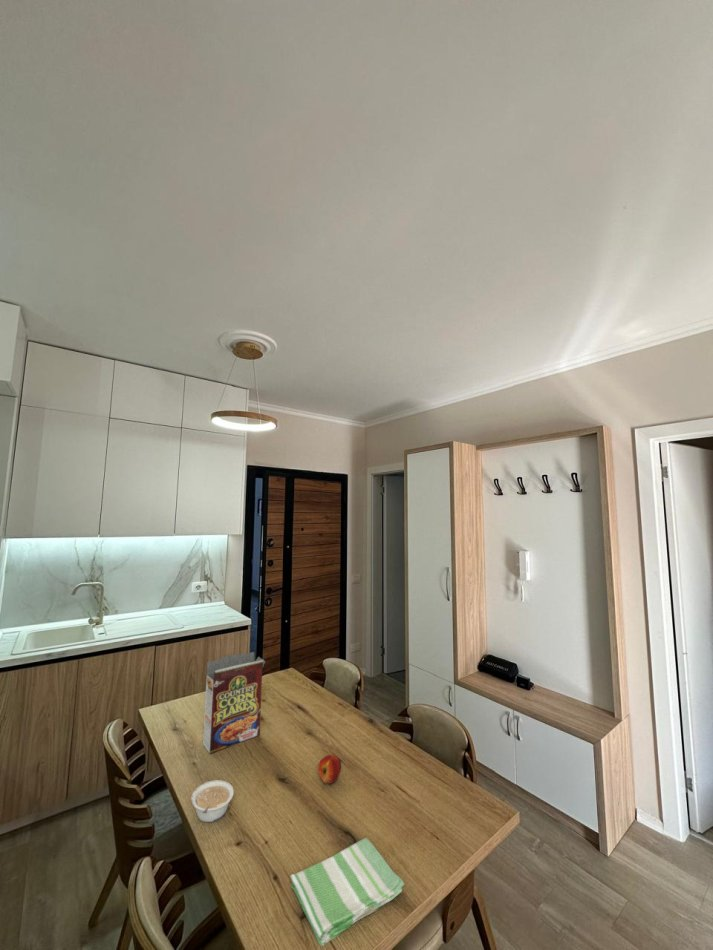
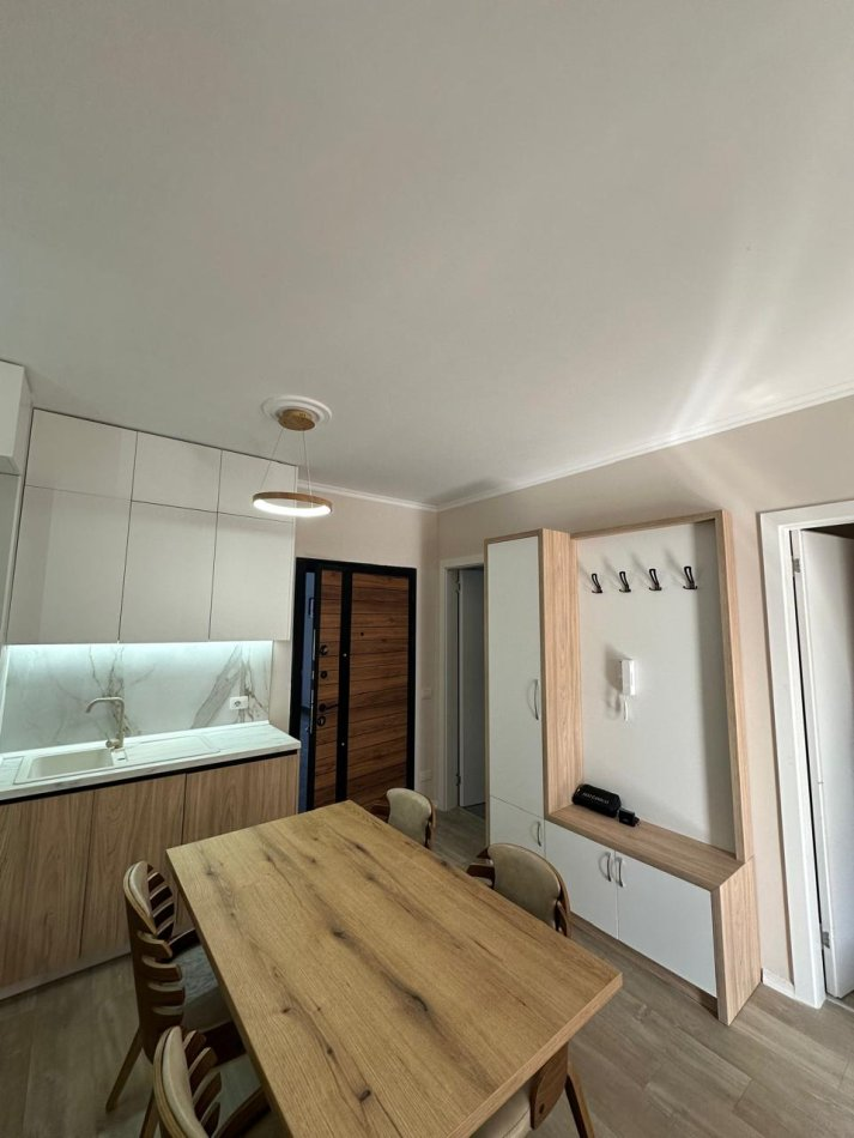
- dish towel (346, 882)
- apple (329, 768)
- legume (213, 802)
- cereal box (233, 698)
